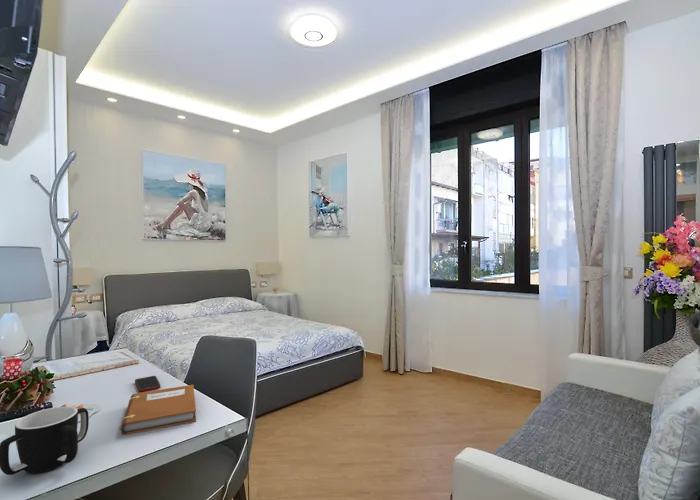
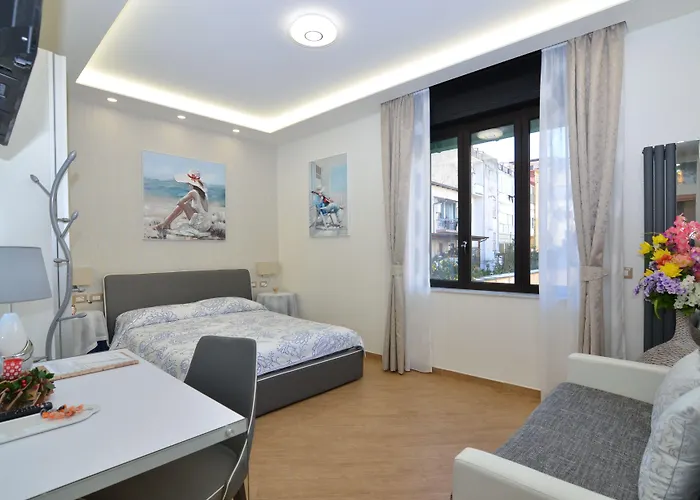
- notebook (161, 406)
- cell phone (147, 383)
- mug (48, 440)
